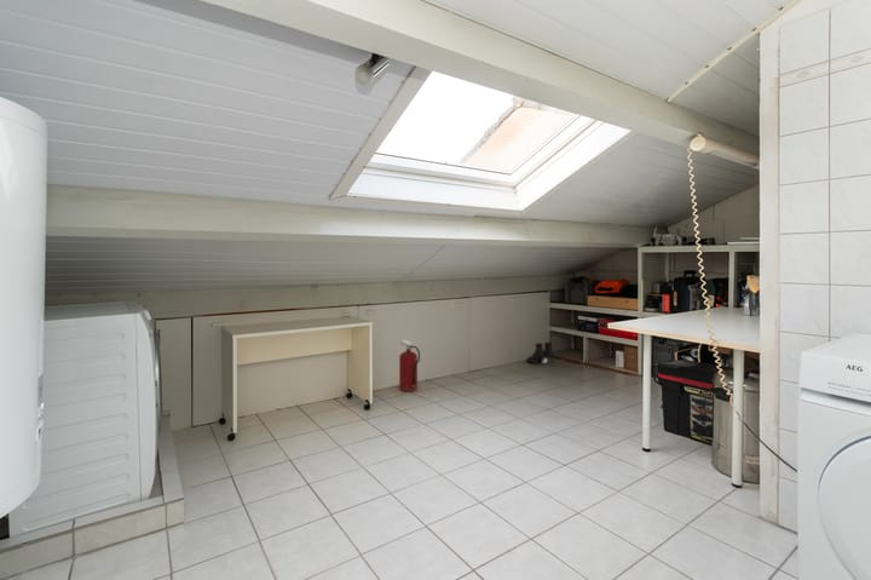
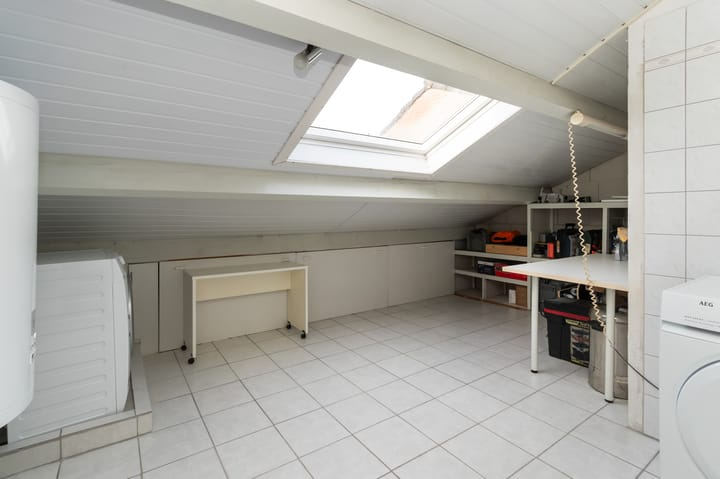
- fire extinguisher (410, 364)
- boots (538, 351)
